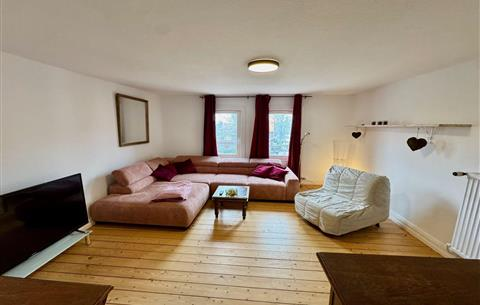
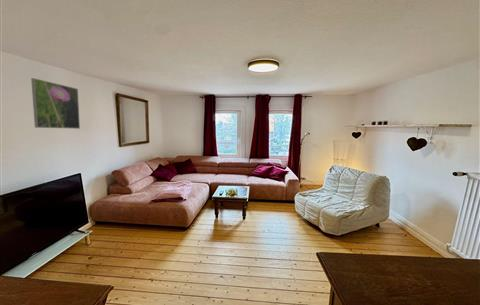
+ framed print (58, 106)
